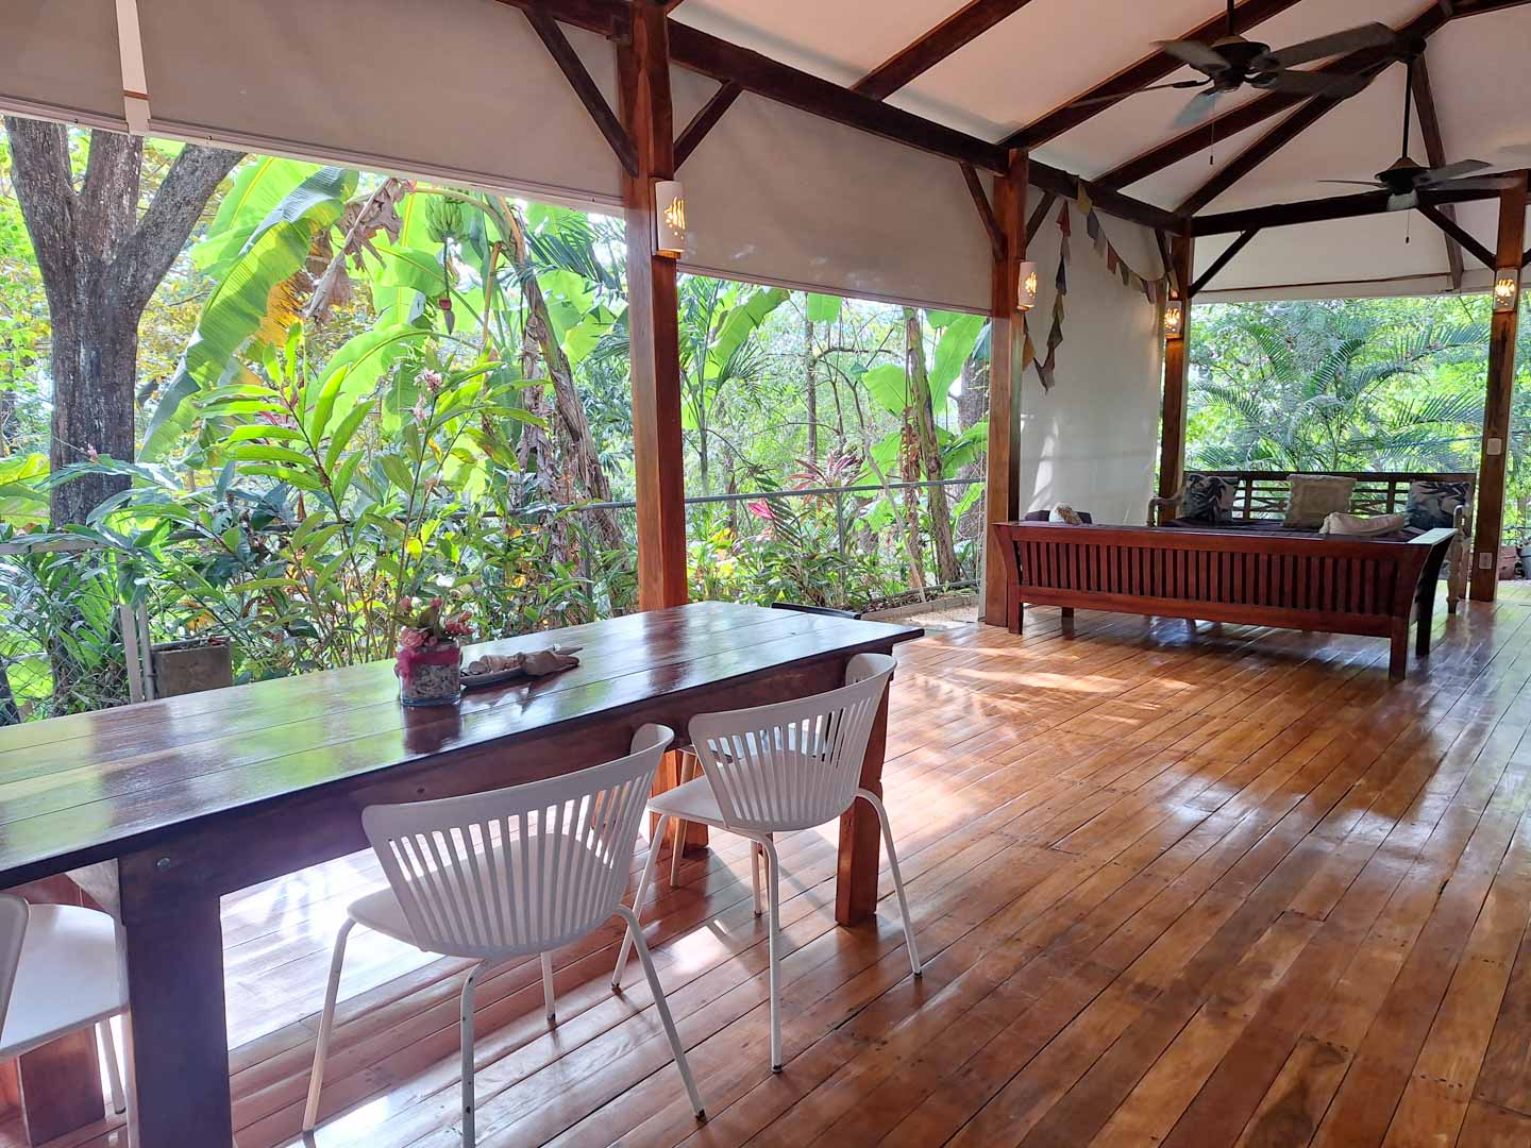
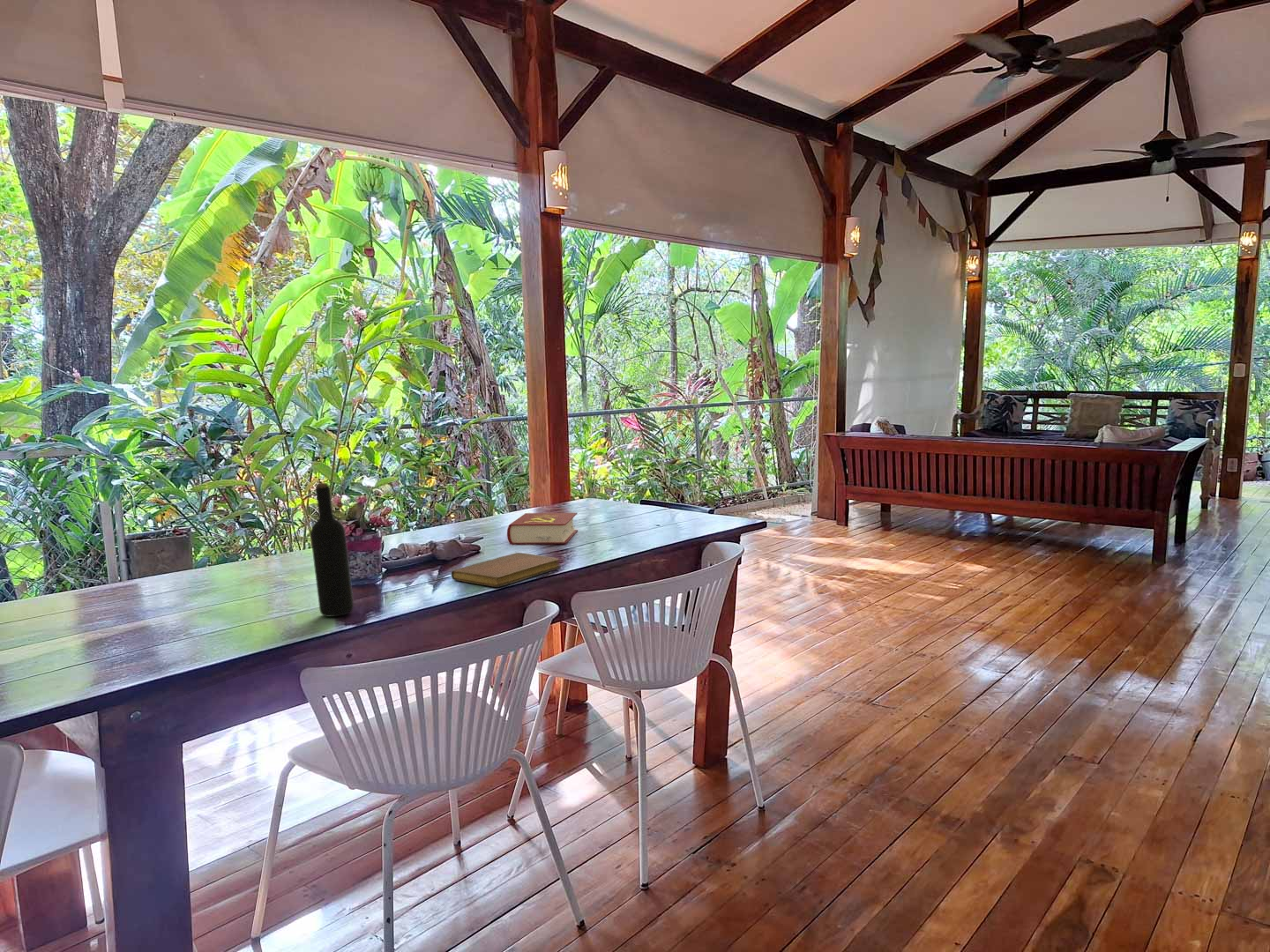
+ notebook (507, 569)
+ wine bottle (331, 548)
+ book (544, 527)
